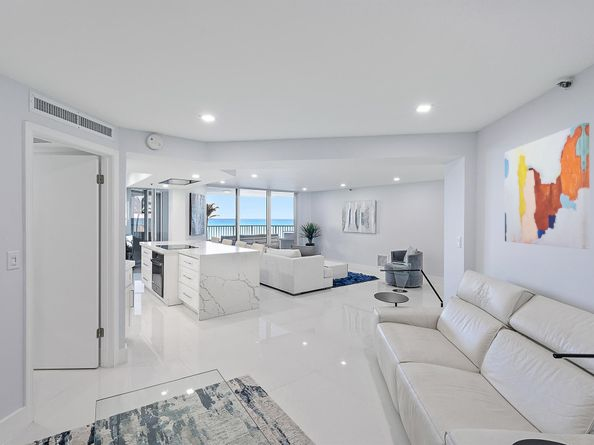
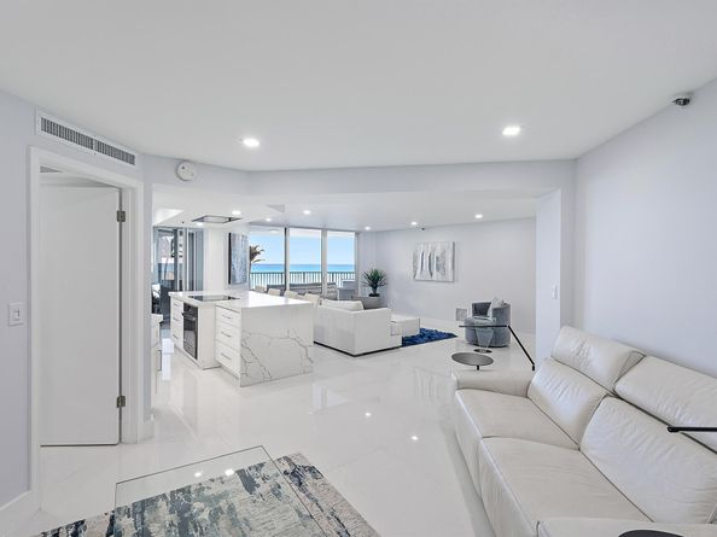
- wall art (539, 192)
